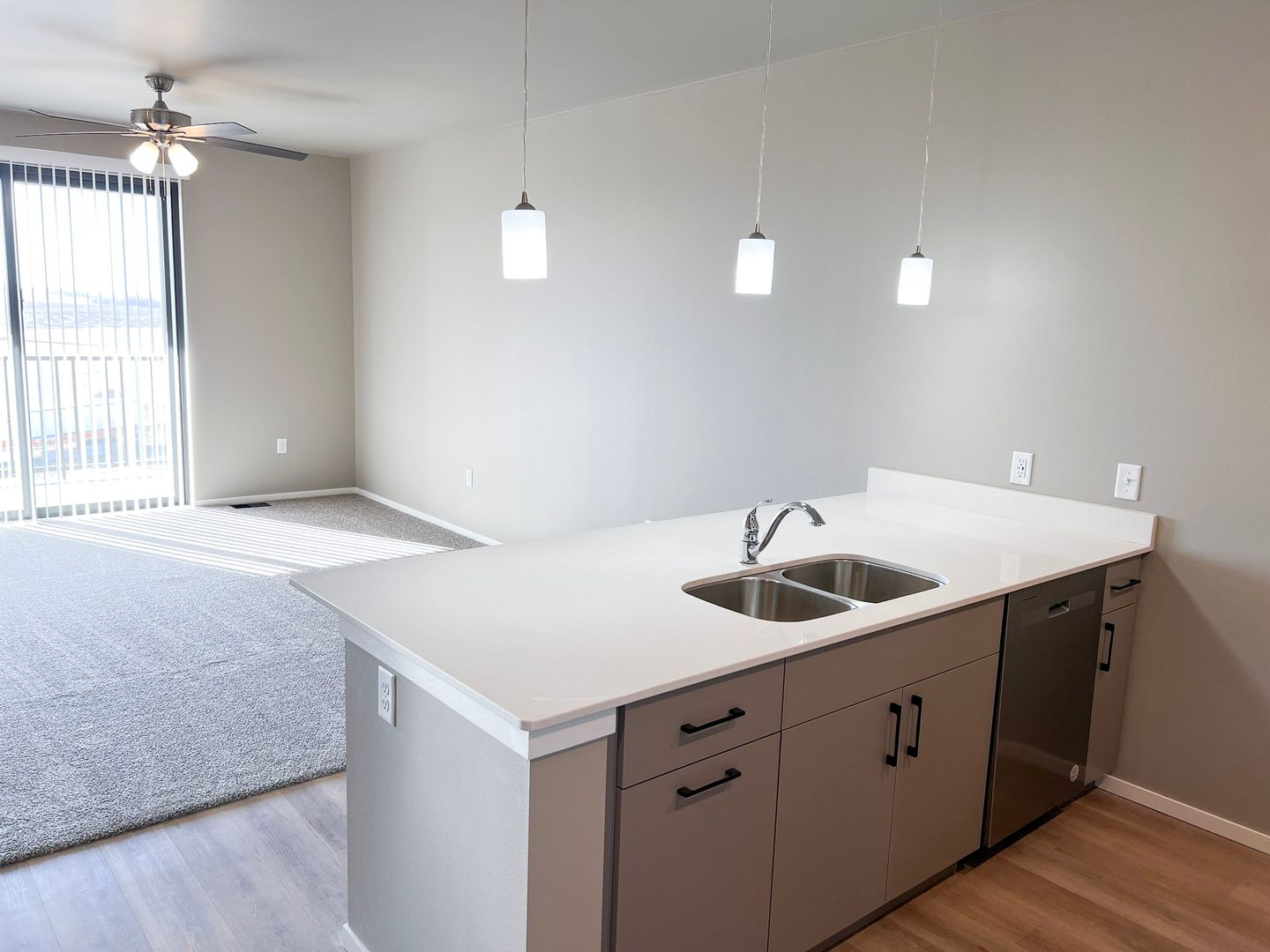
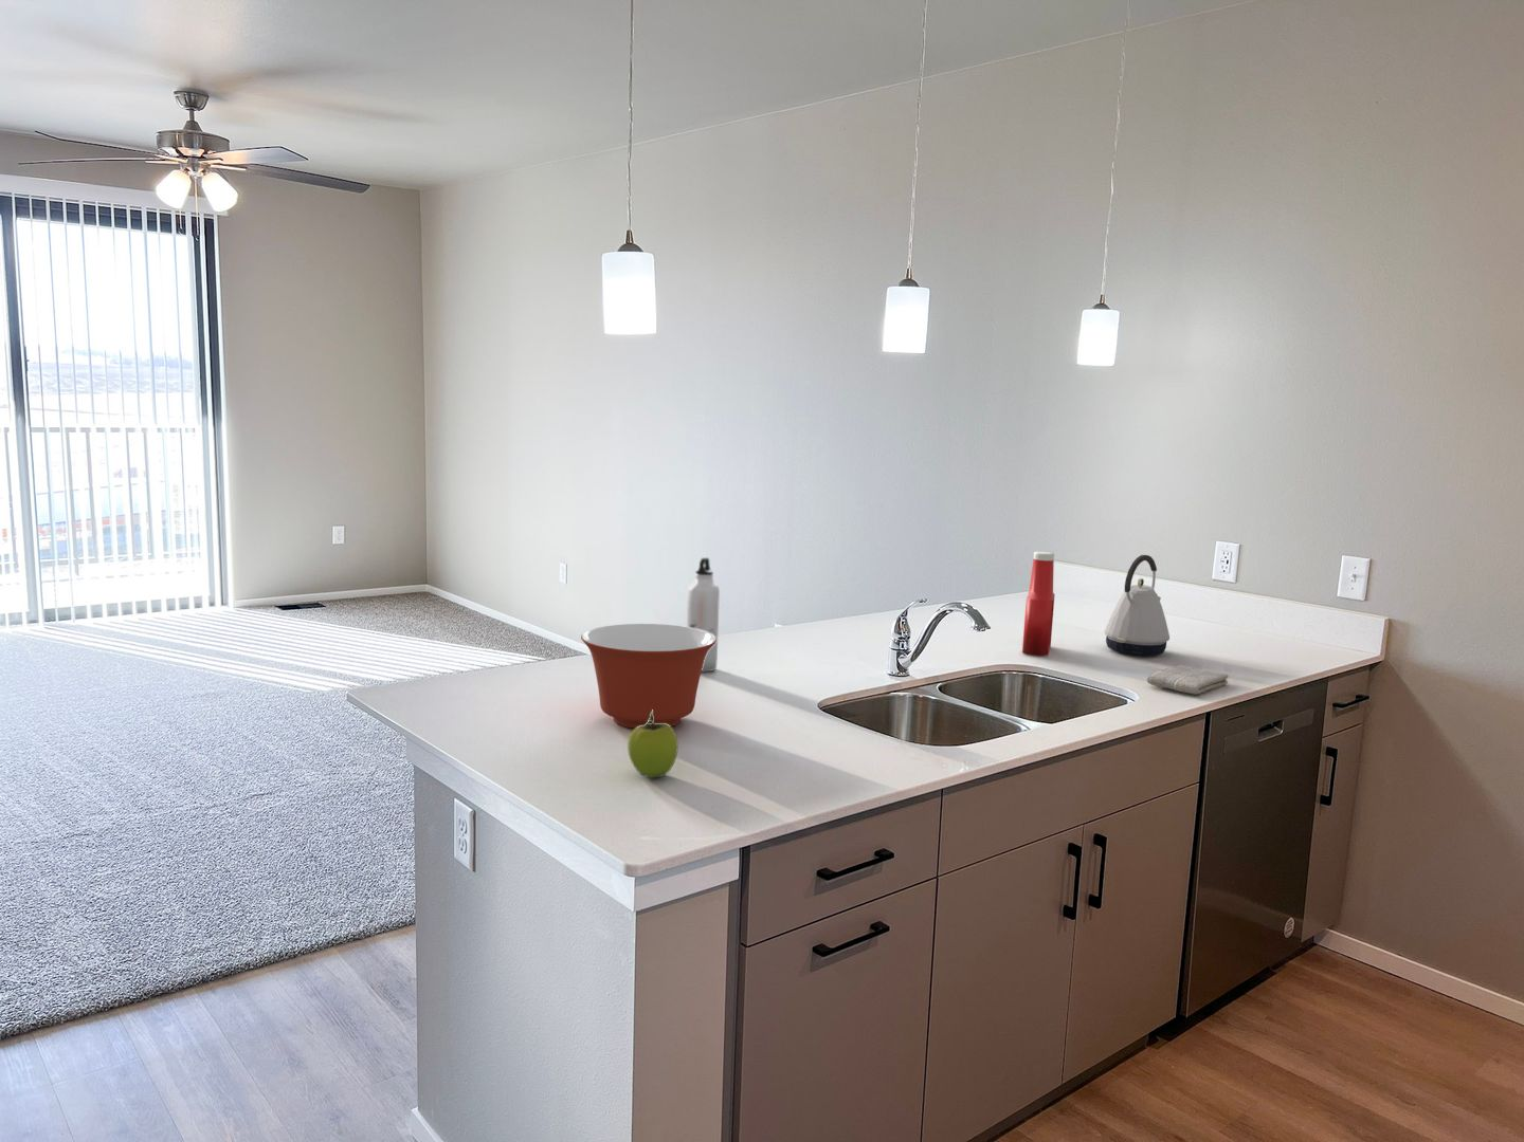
+ soap bottle (1039, 601)
+ kettle (1140, 602)
+ mixing bowl (648, 678)
+ fruit (653, 744)
+ water bottle (703, 613)
+ washcloth (1188, 678)
